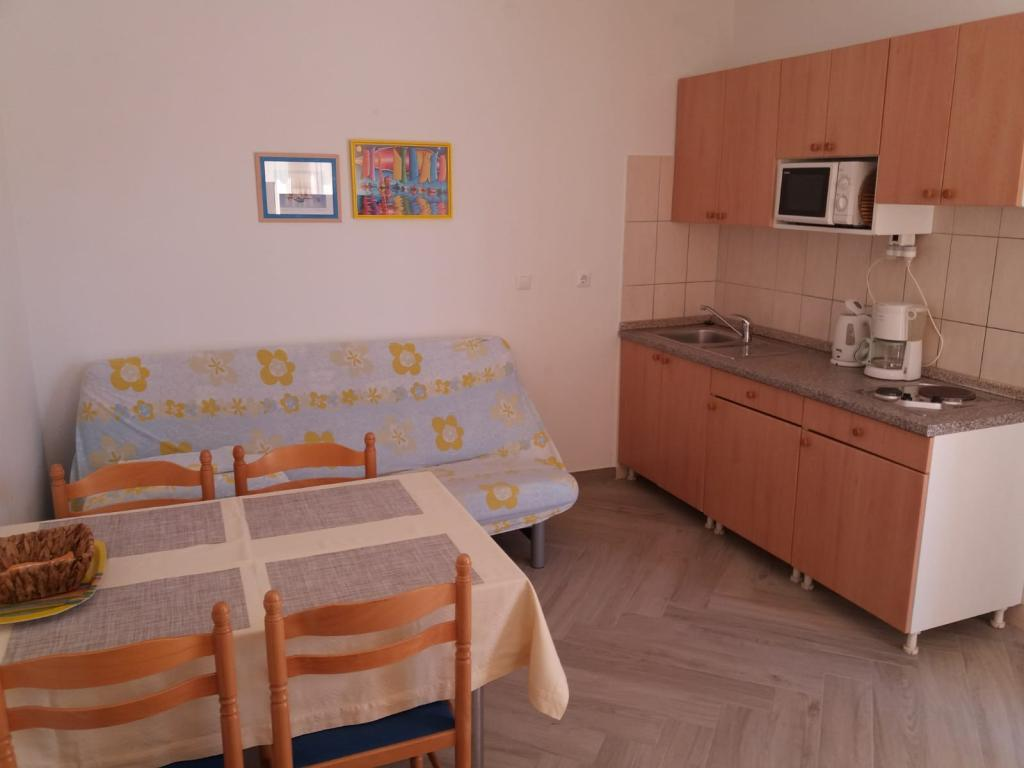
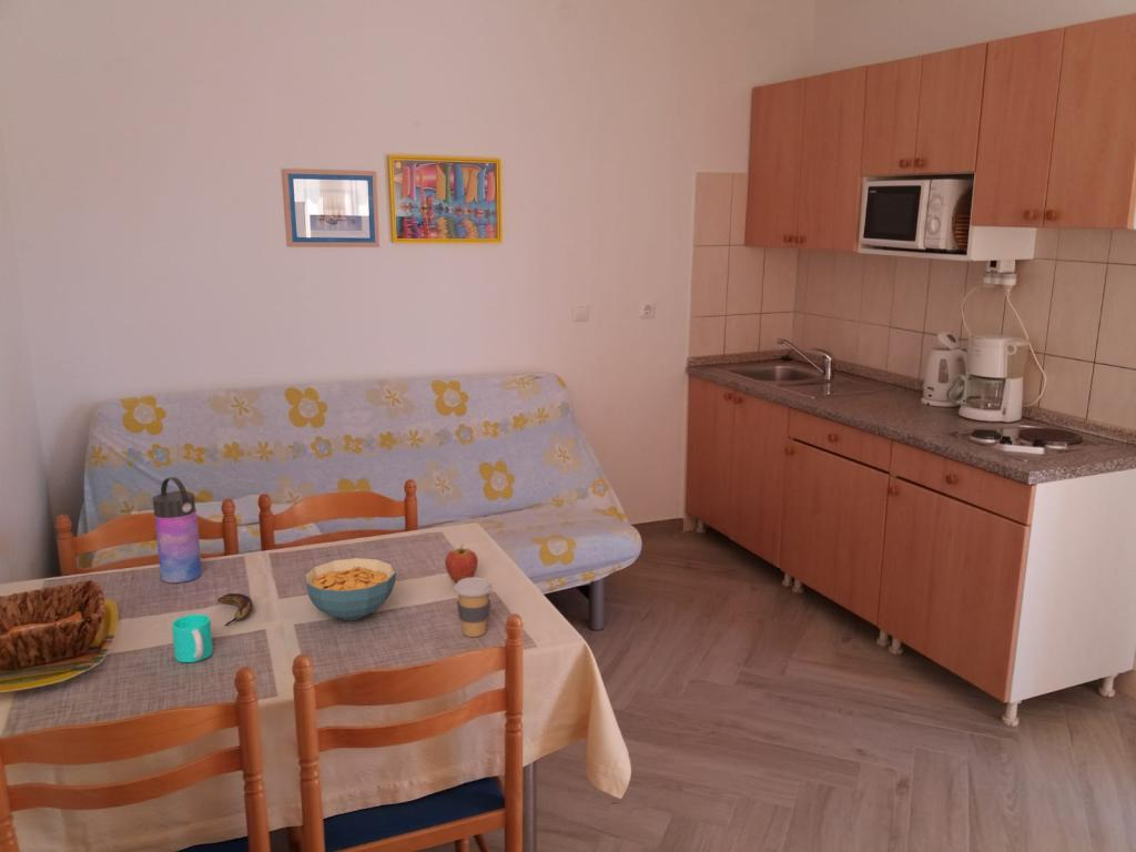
+ water bottle (176, 527)
+ fruit (462, 562)
+ cereal bowl (351, 594)
+ cup (194, 640)
+ banana (234, 604)
+ coffee cup (474, 607)
